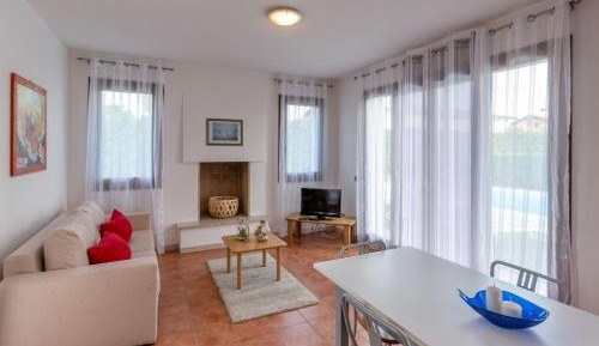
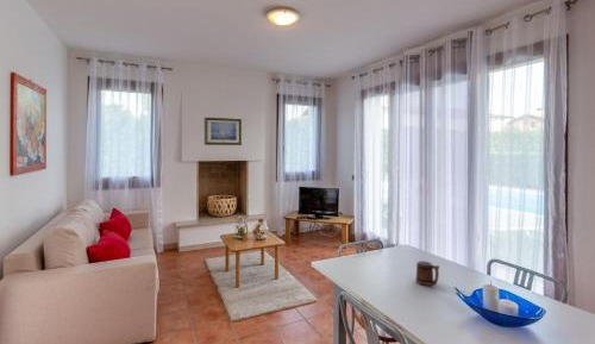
+ mug (427, 273)
